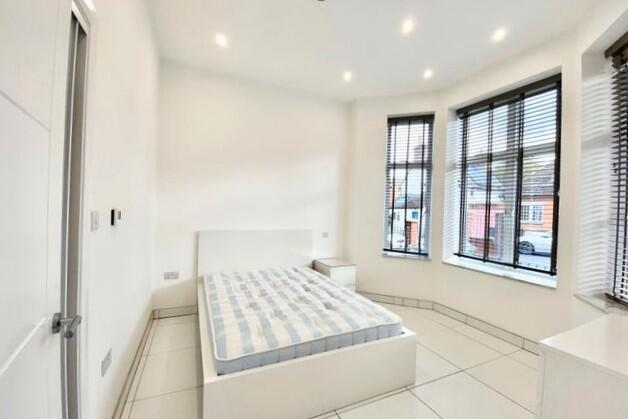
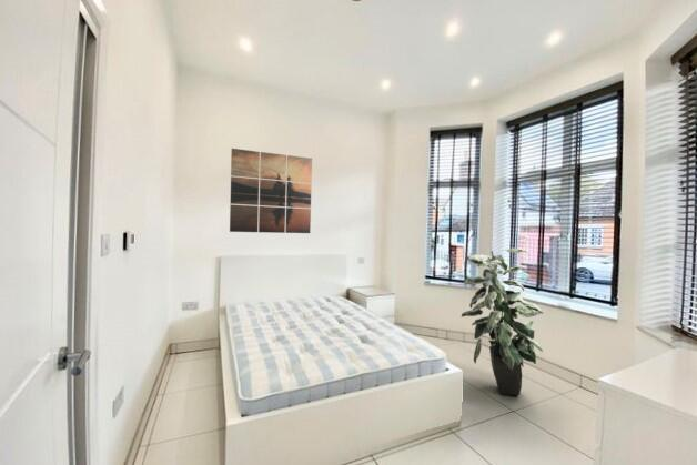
+ wall art (272, 193)
+ indoor plant (504, 320)
